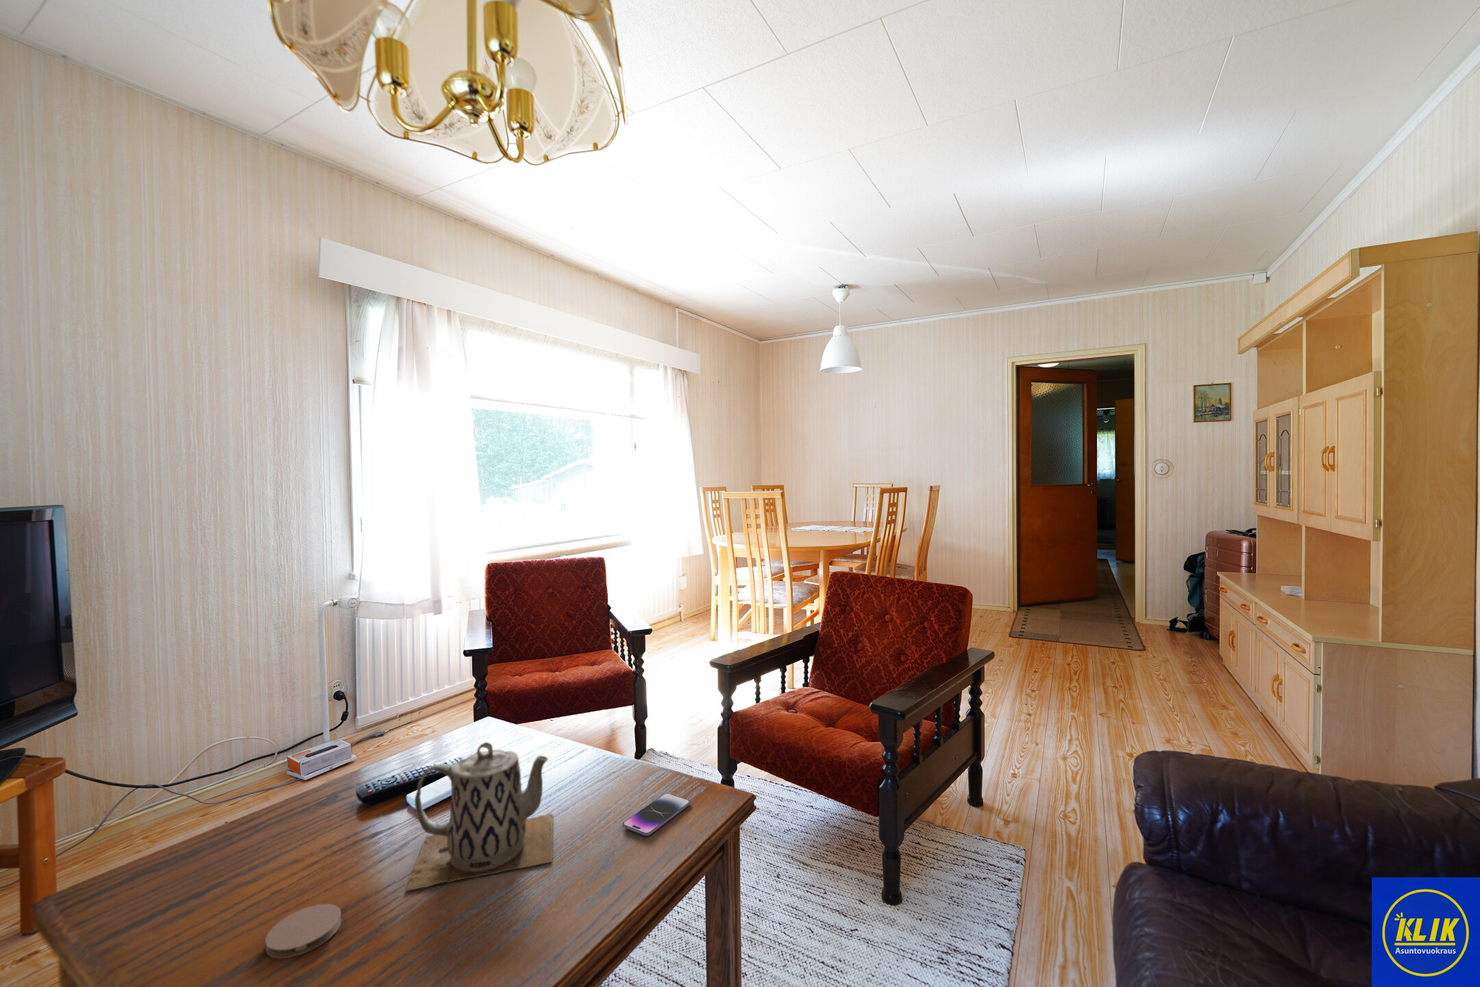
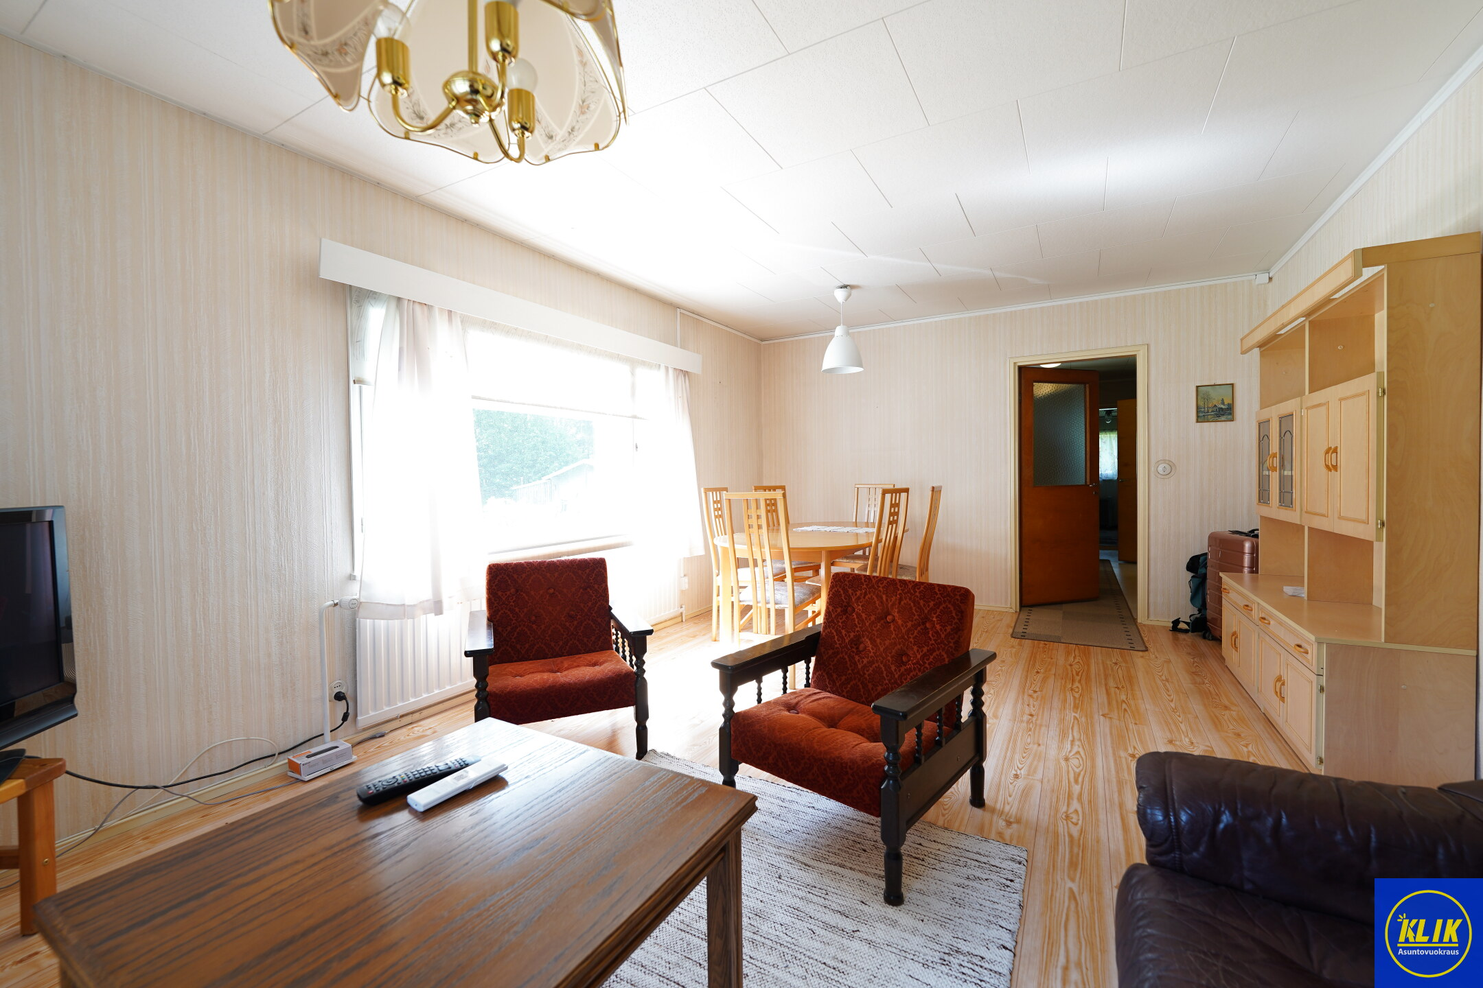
- teapot (485, 794)
- coaster (304, 930)
- smartphone (657, 813)
